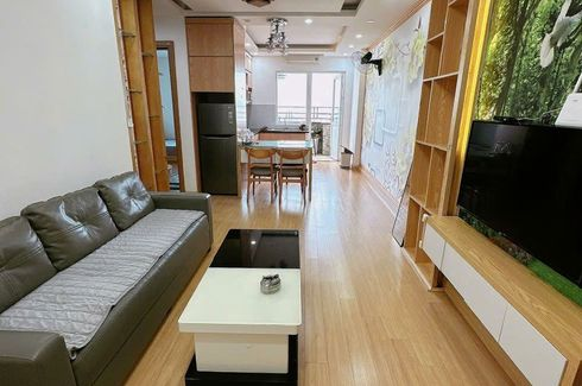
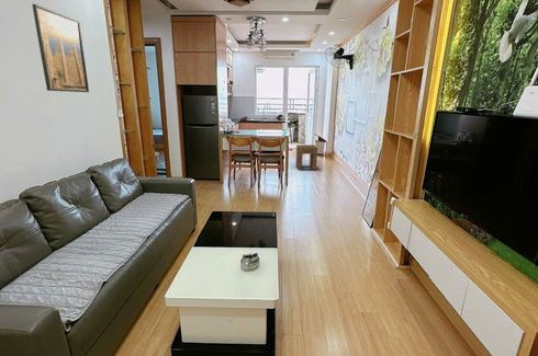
+ stool (305, 153)
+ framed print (64, 54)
